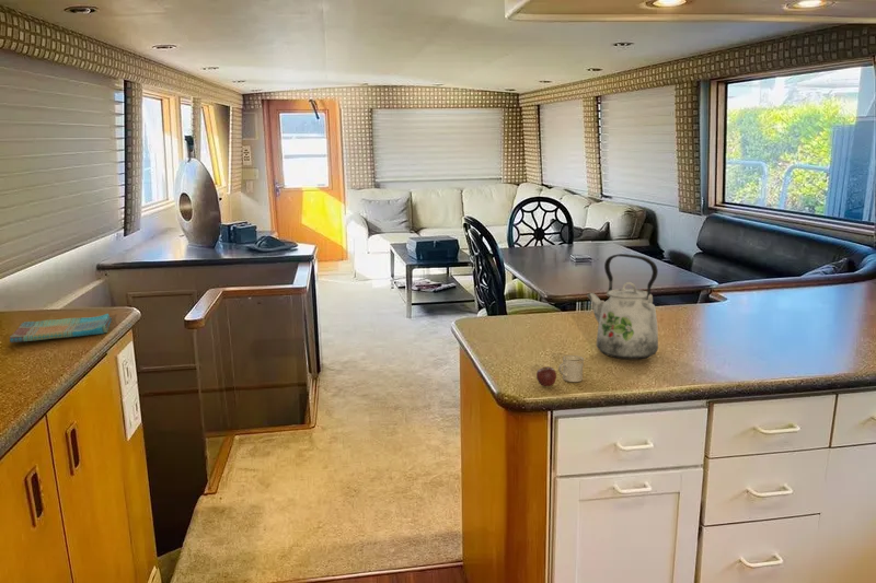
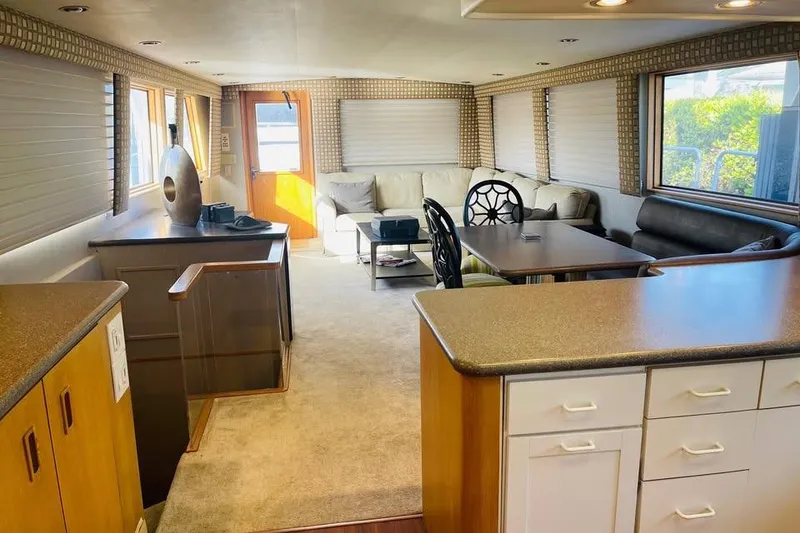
- mug (560, 371)
- kettle (619, 303)
- dish towel (62, 327)
